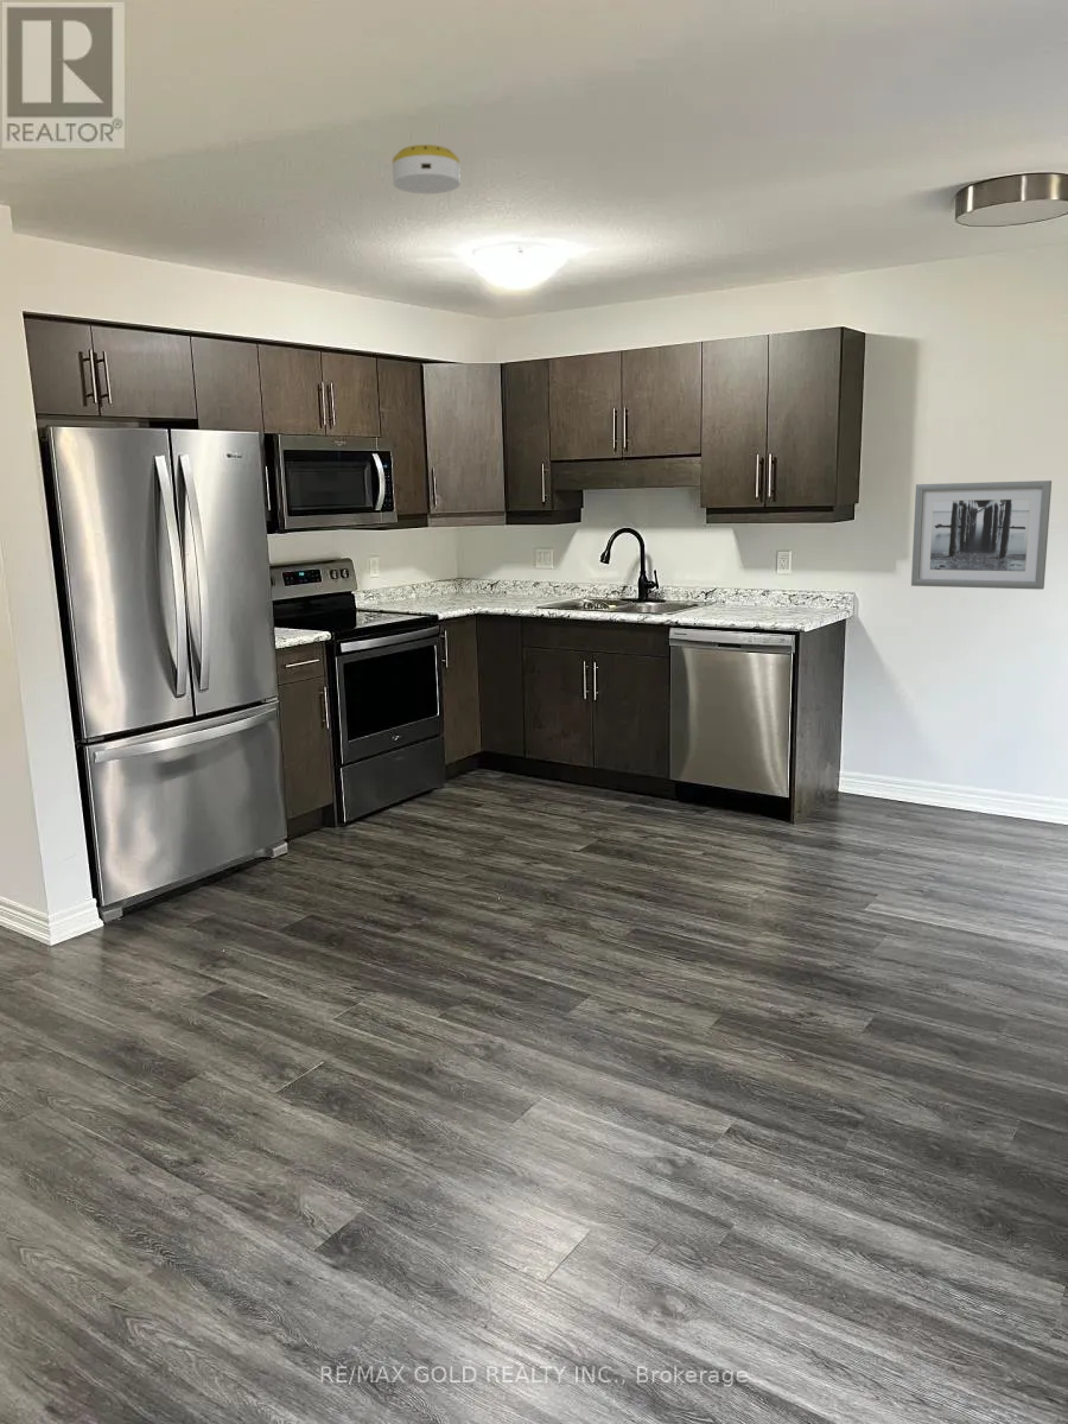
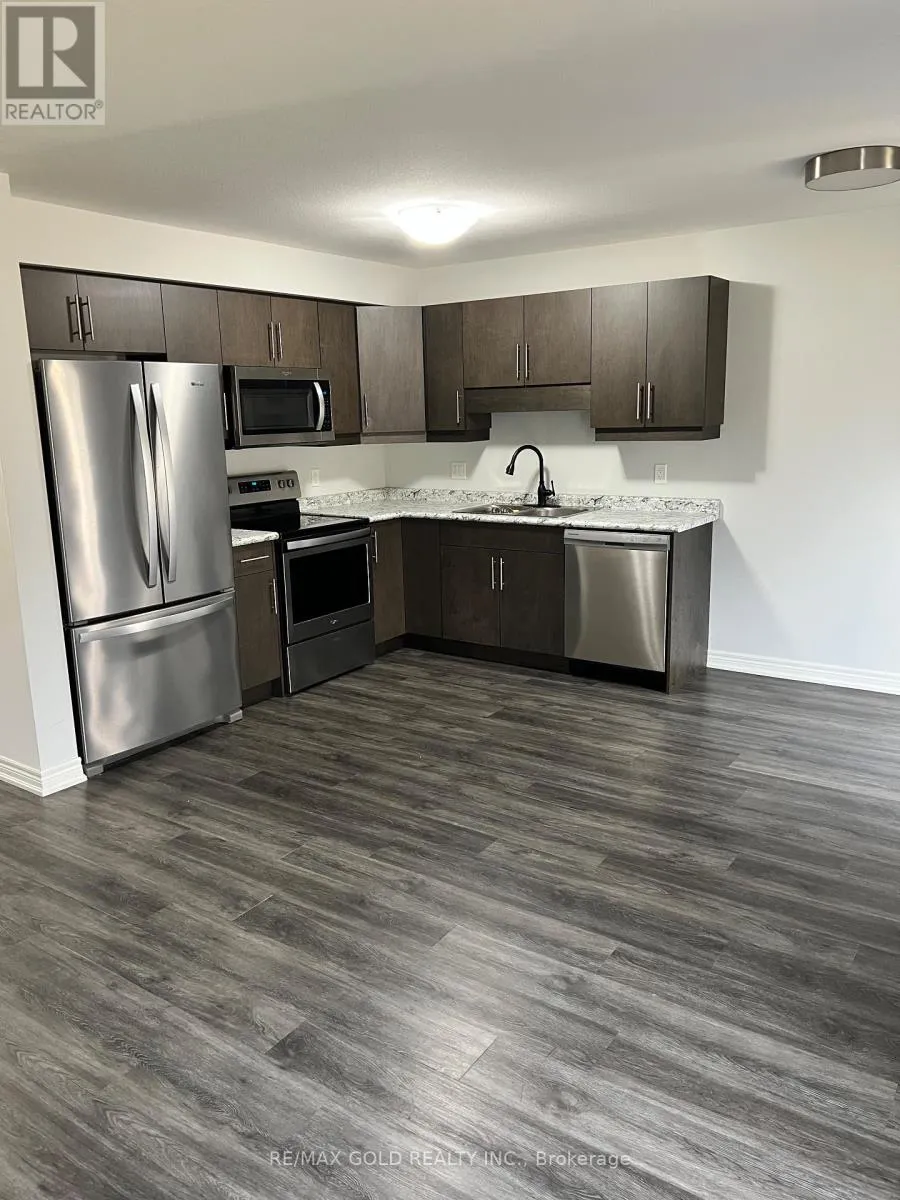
- smoke detector (426, 169)
- wall art (978, 535)
